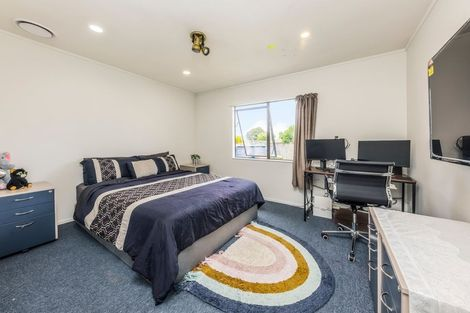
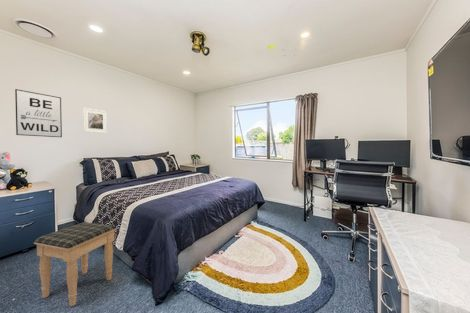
+ wall art (40, 115)
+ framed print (95, 121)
+ footstool (78, 257)
